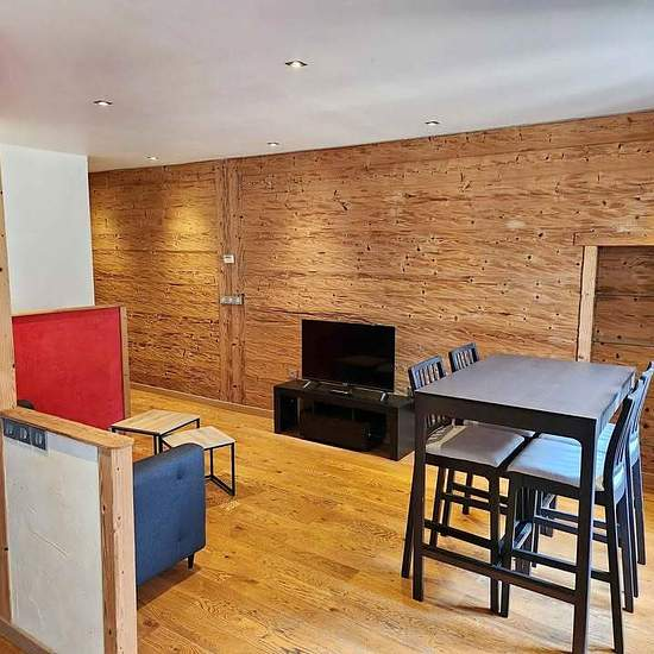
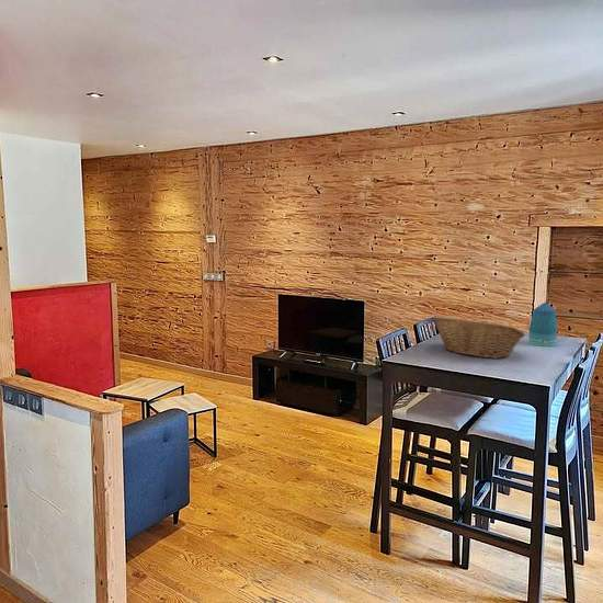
+ vase (543, 322)
+ fruit basket (476, 333)
